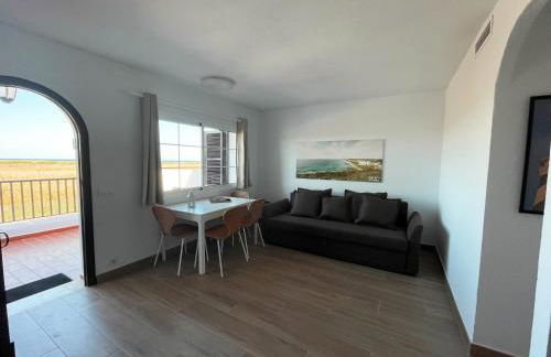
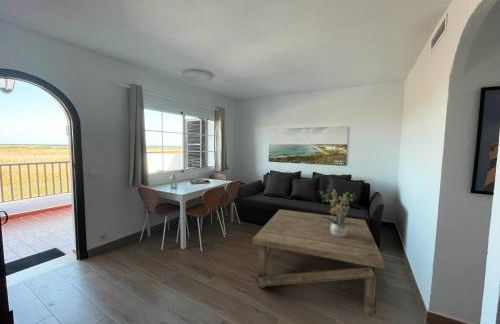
+ potted plant (337, 212)
+ coffee table (315, 249)
